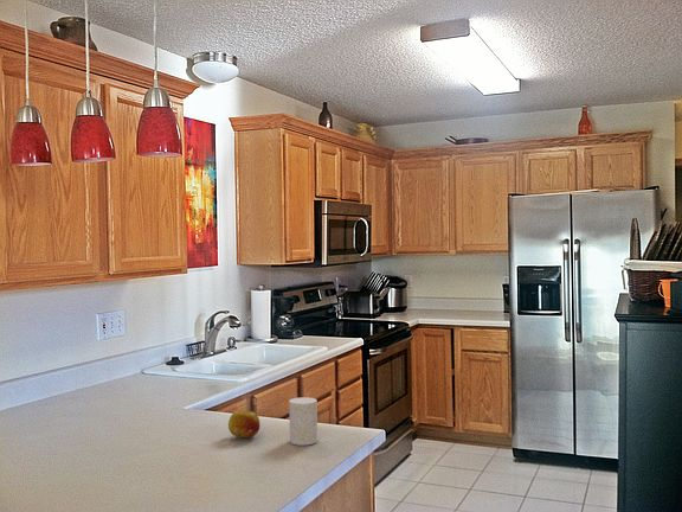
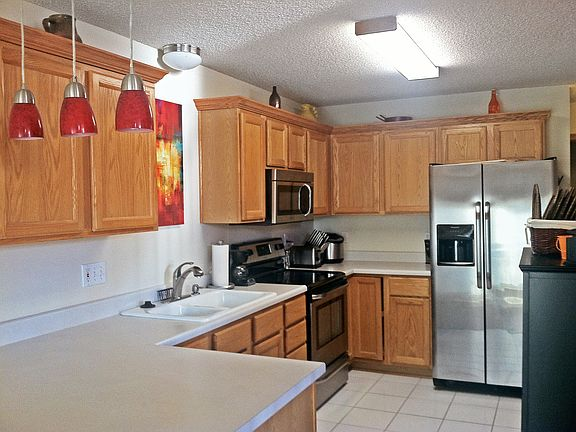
- cup (303, 421)
- fruit (244, 423)
